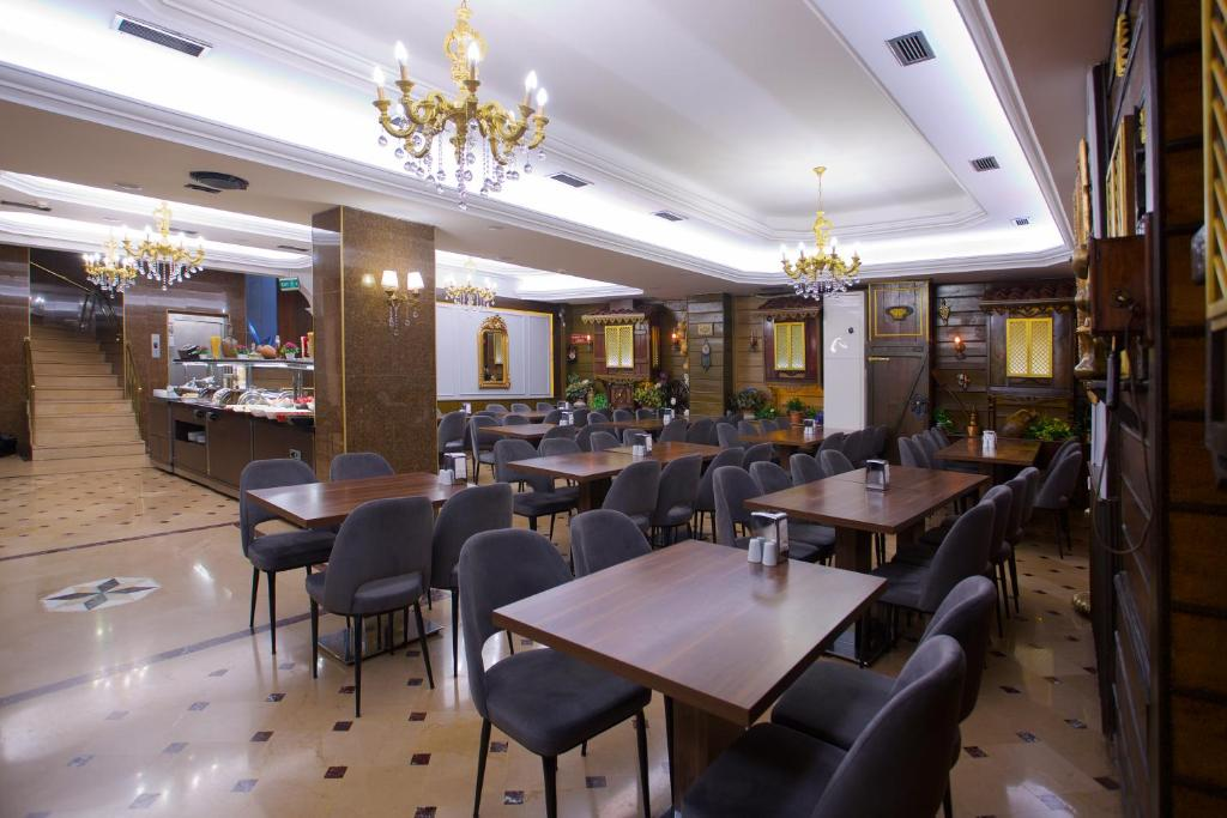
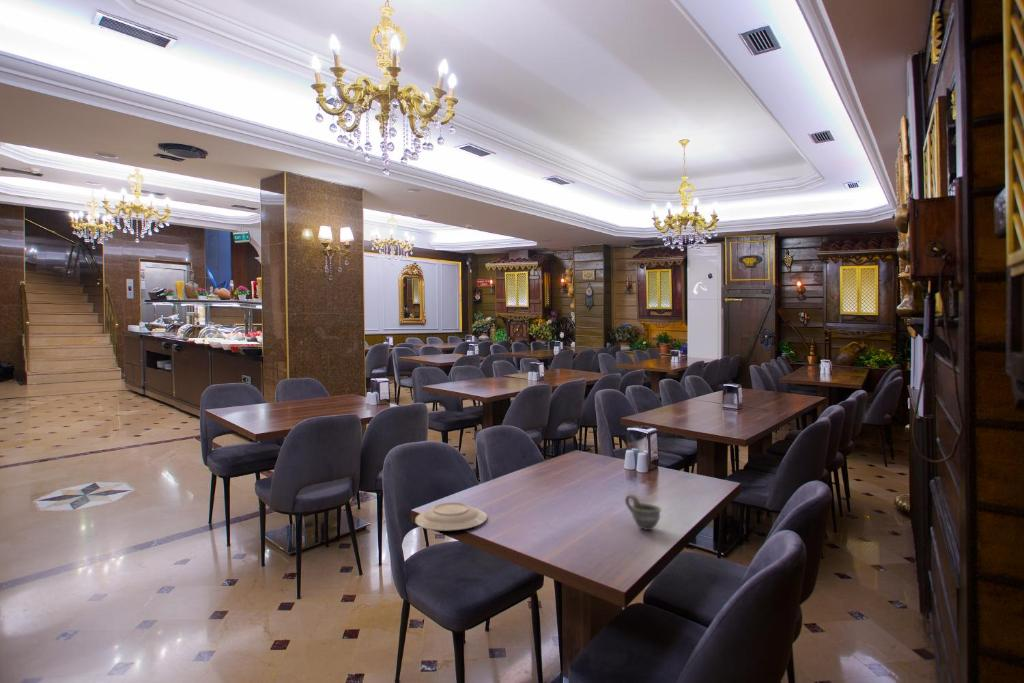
+ cup (644, 512)
+ plate (451, 513)
